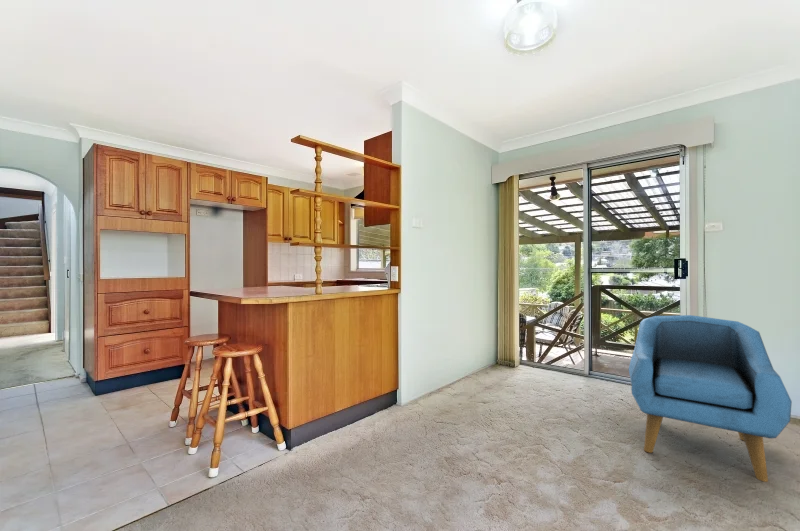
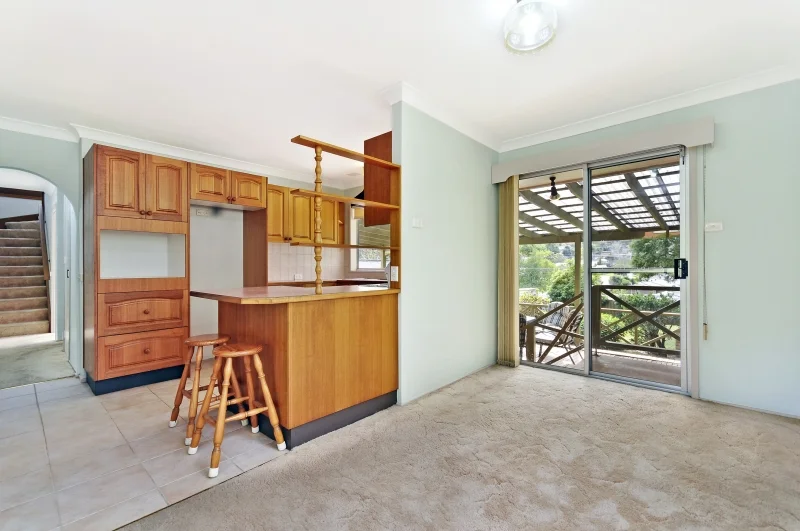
- armchair (698, 384)
